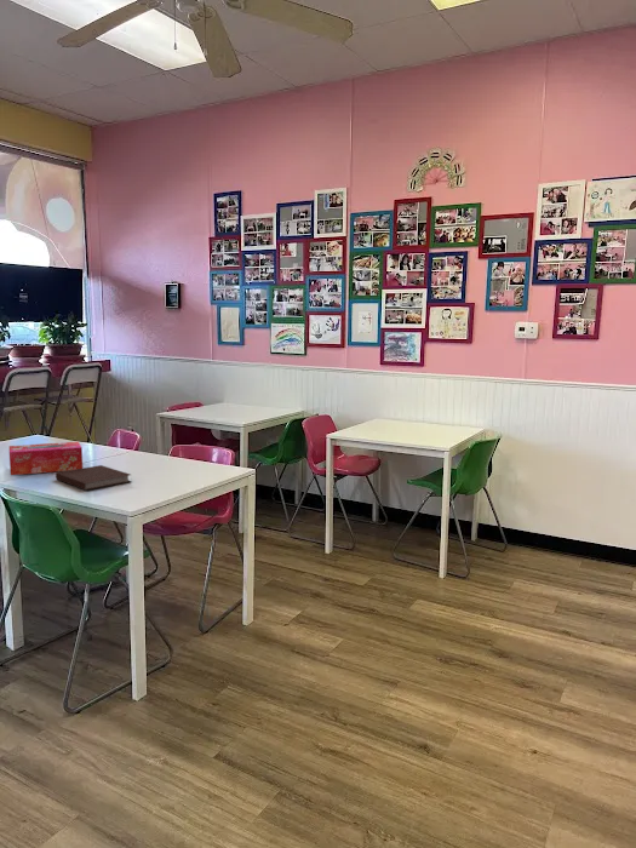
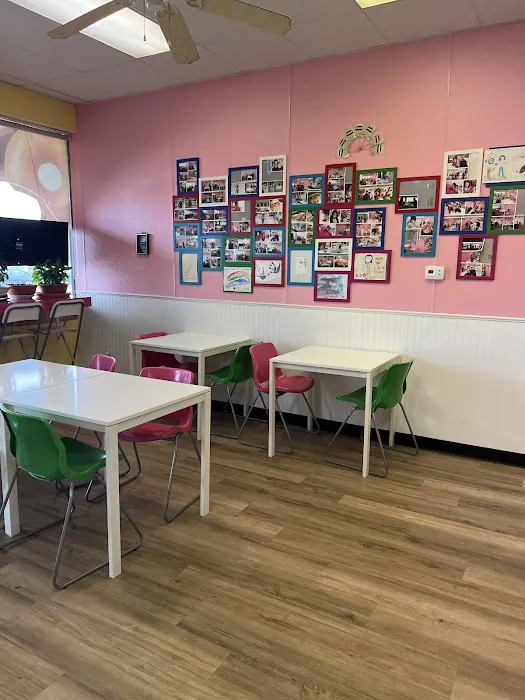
- tissue box (45, 457)
- notebook (93, 476)
